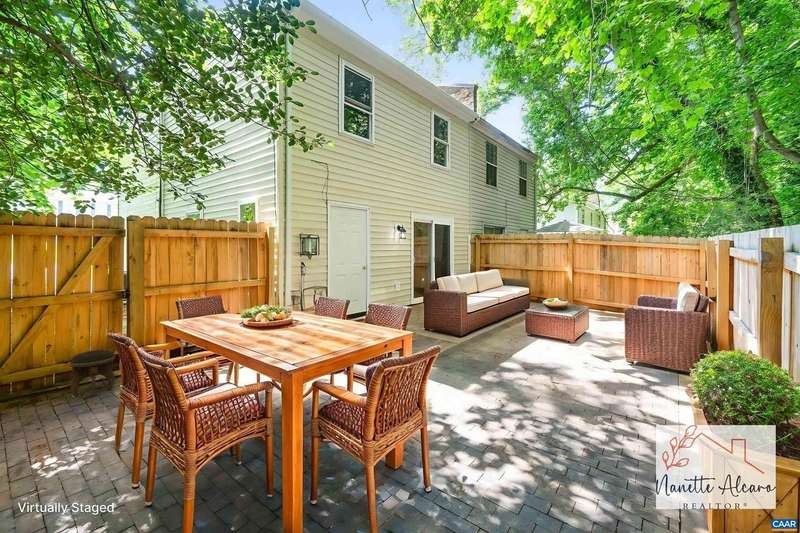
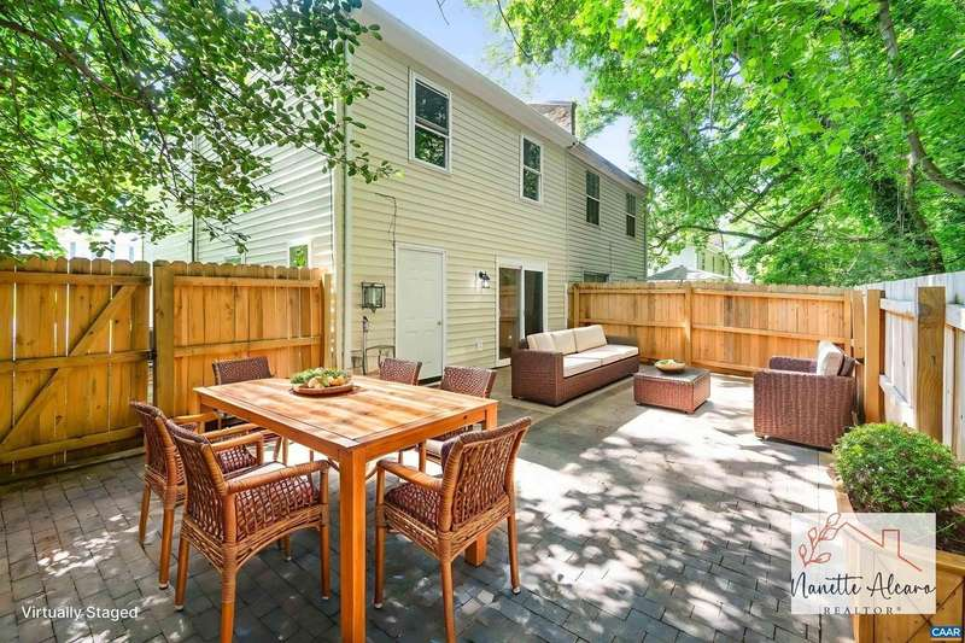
- footstool (93, 372)
